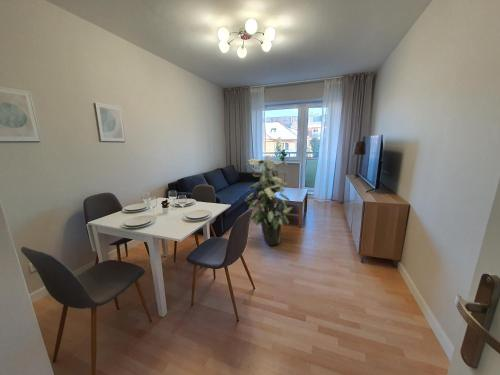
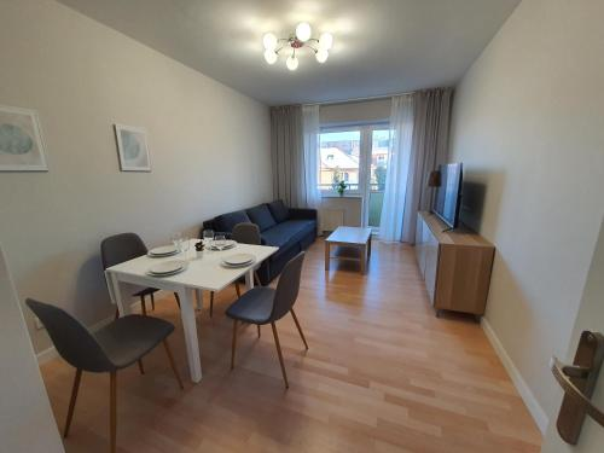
- indoor plant (267, 200)
